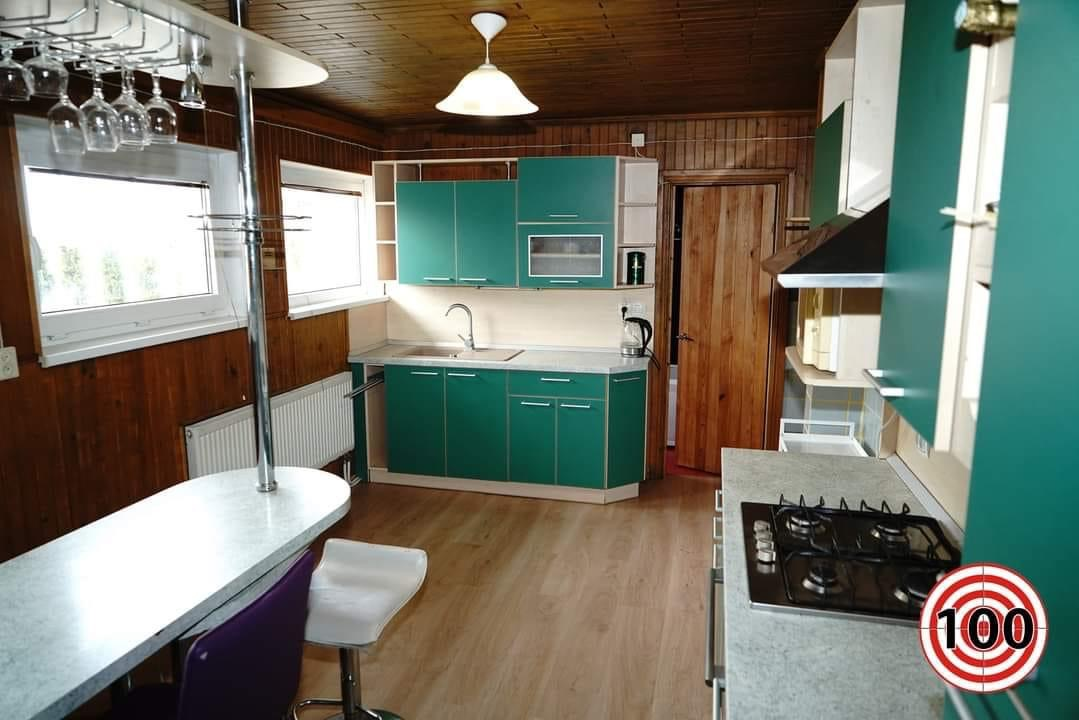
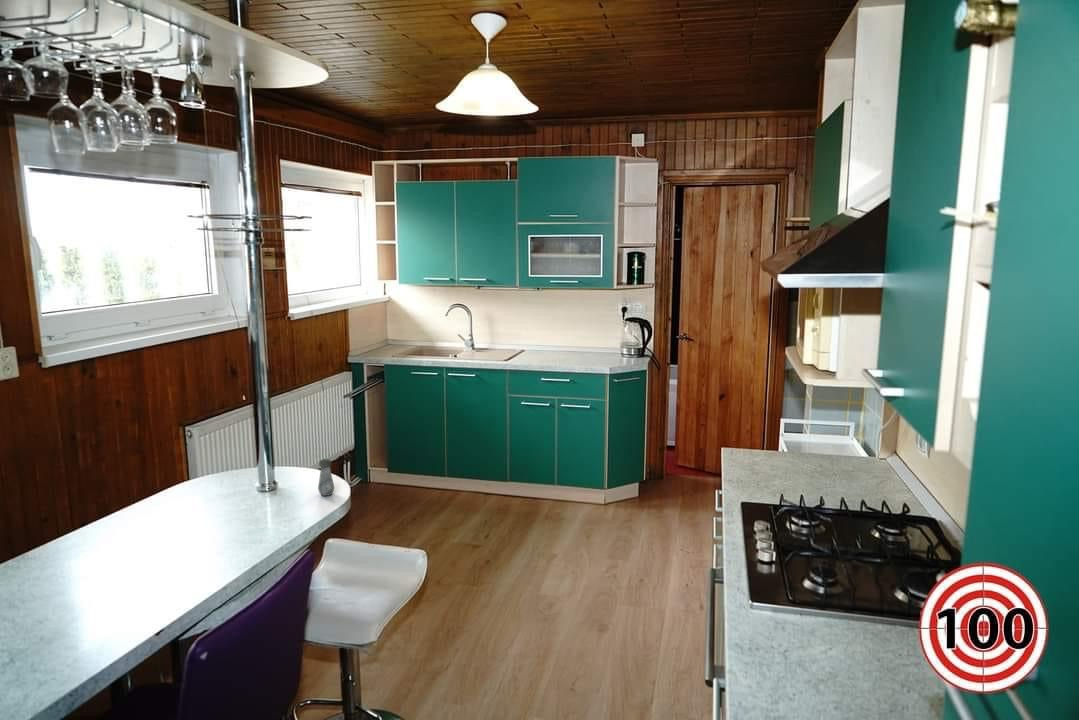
+ salt shaker (325, 476)
